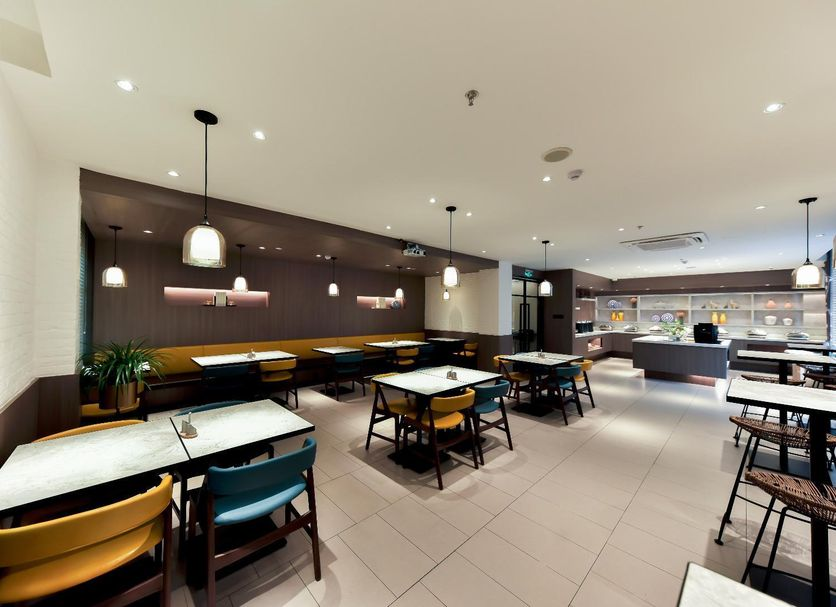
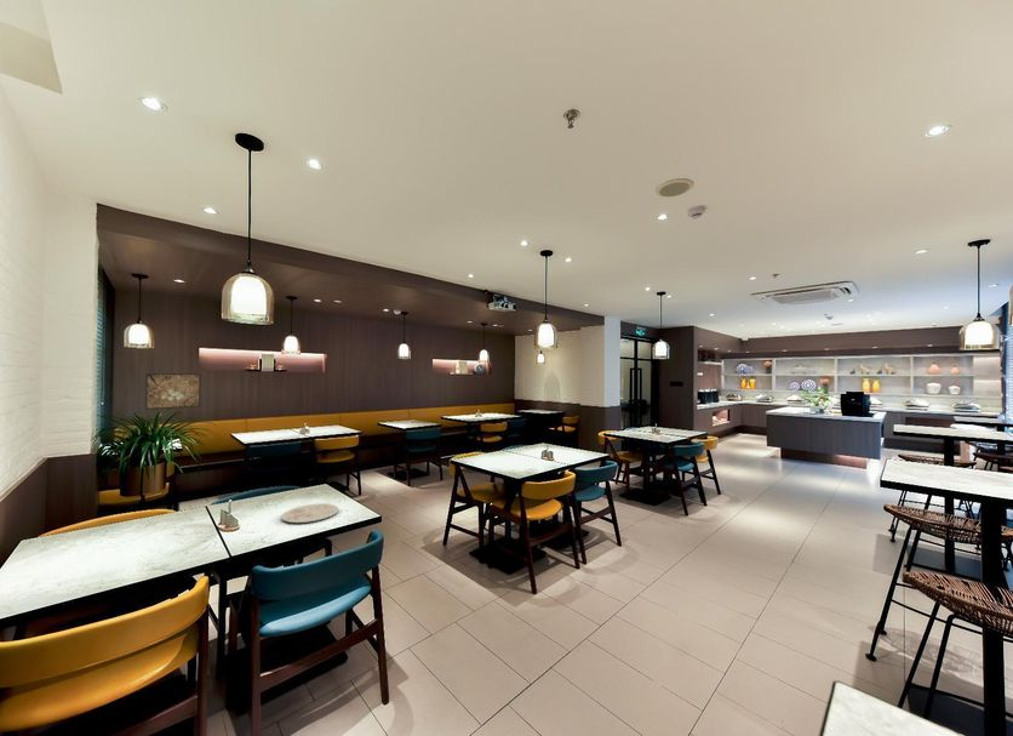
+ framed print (173, 390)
+ plate (310, 513)
